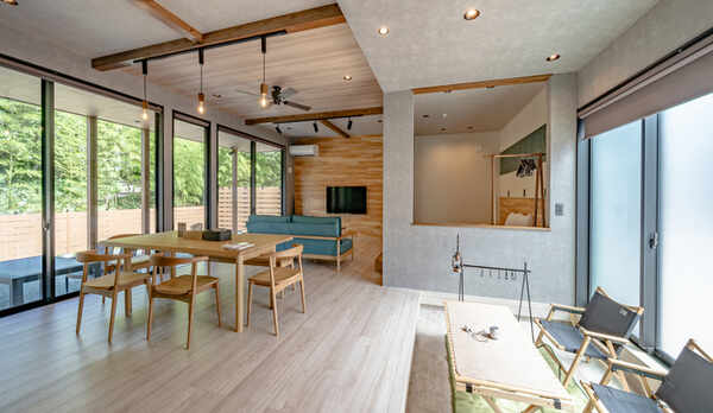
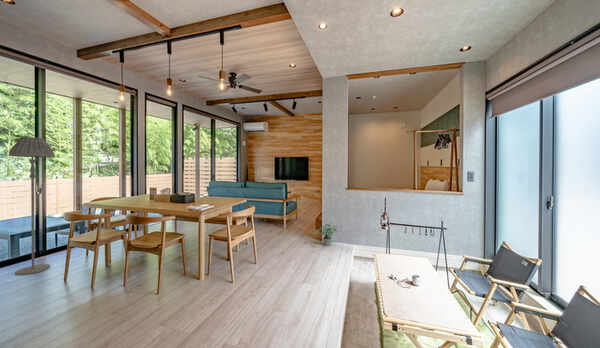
+ floor lamp (33, 204)
+ potted plant (327, 235)
